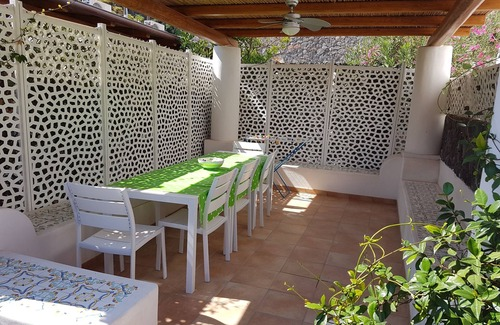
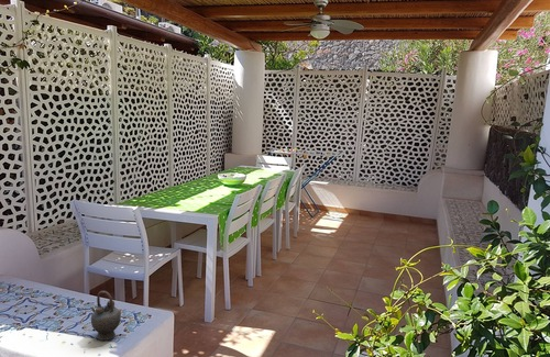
+ teapot (103, 312)
